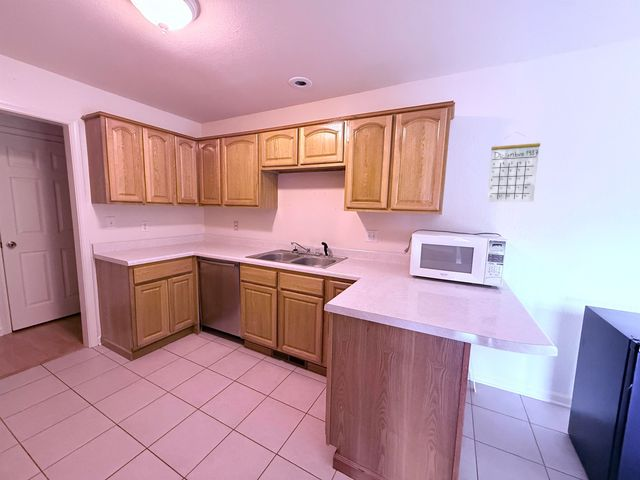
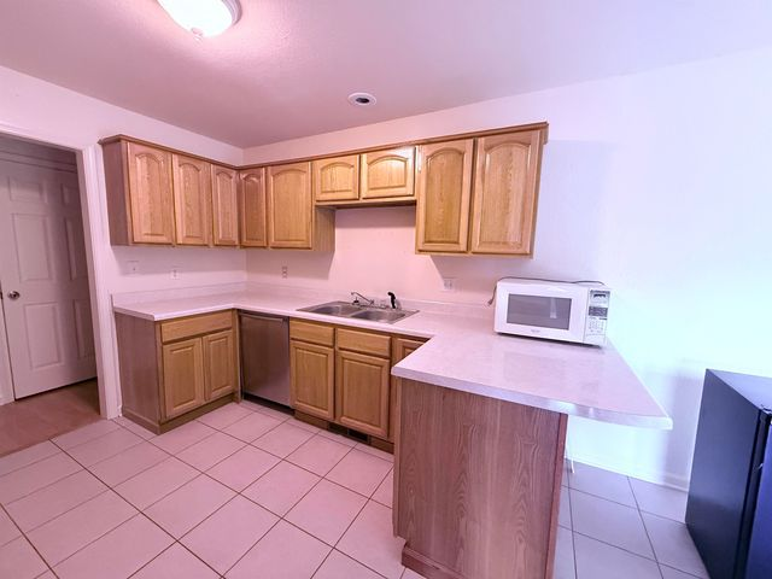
- calendar (512, 166)
